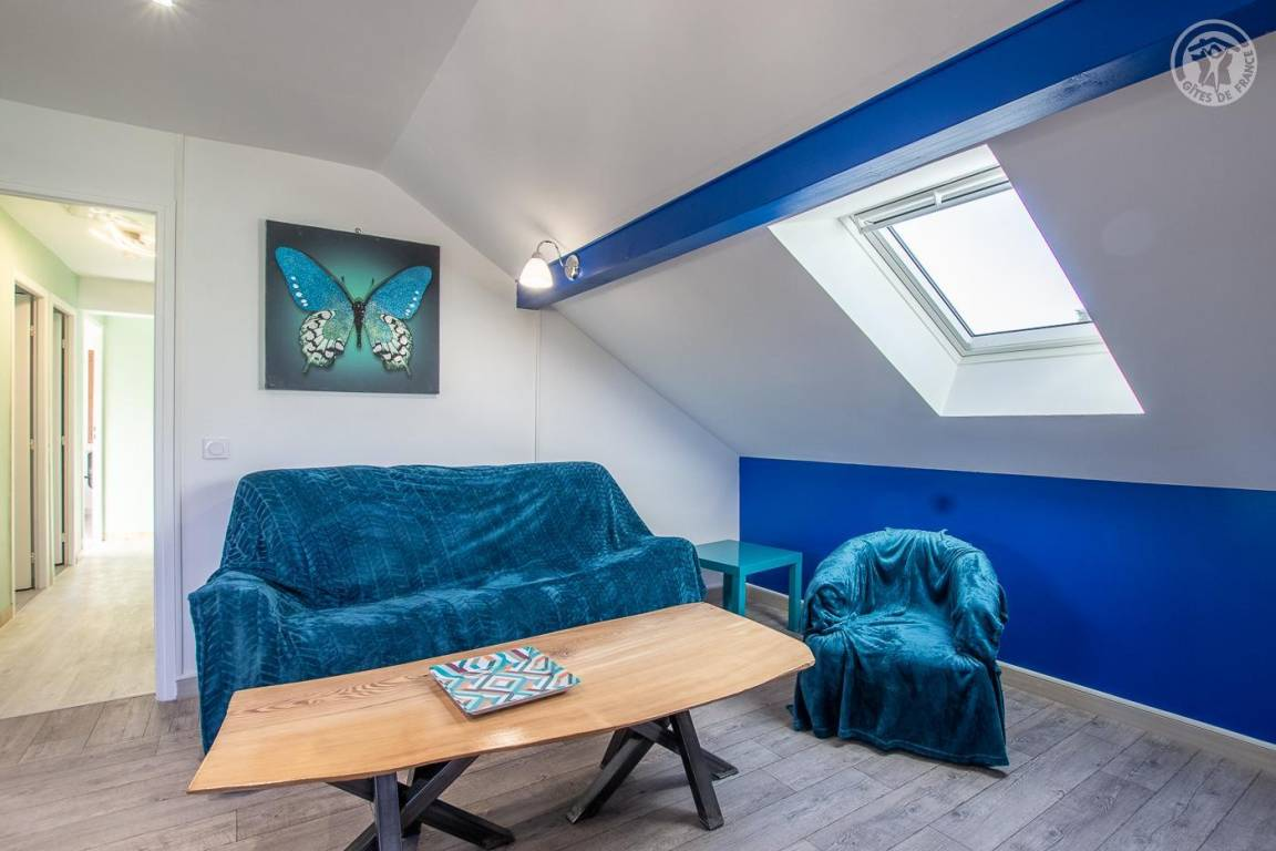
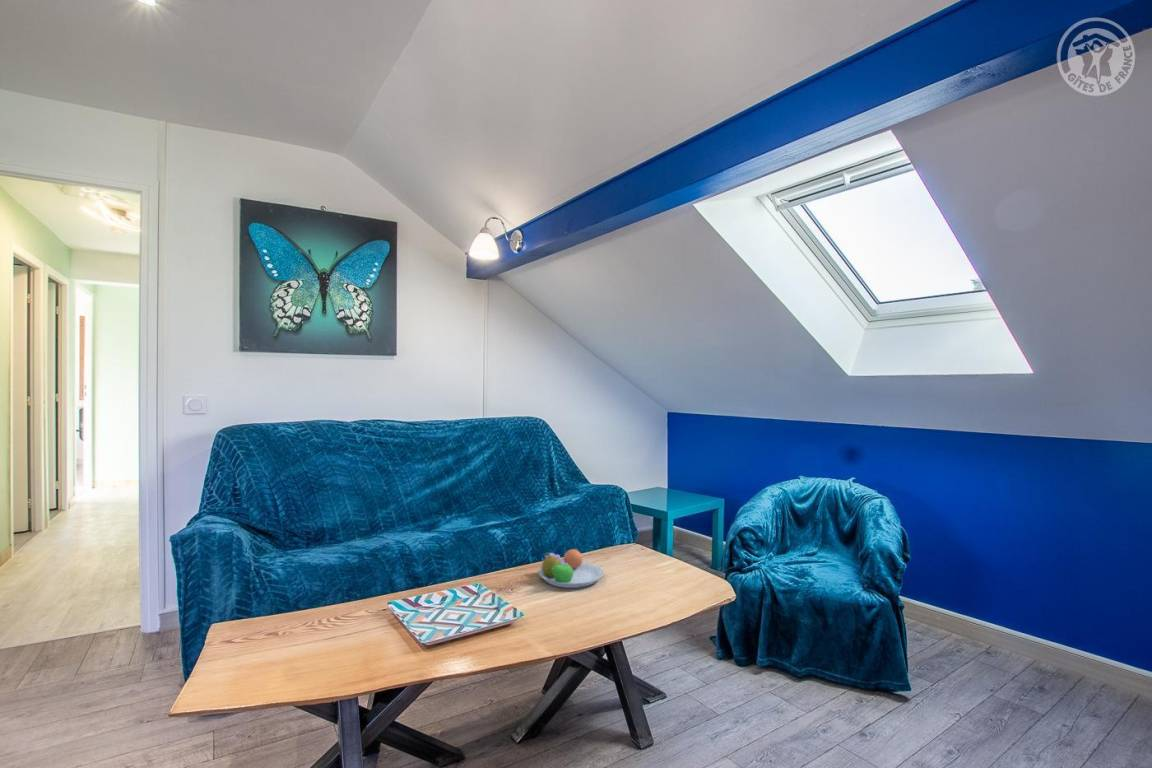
+ fruit bowl (568, 565)
